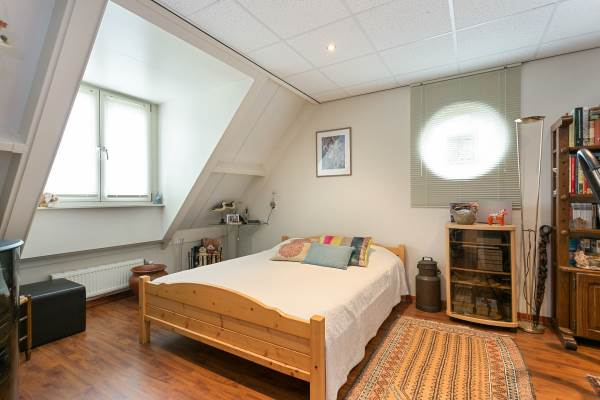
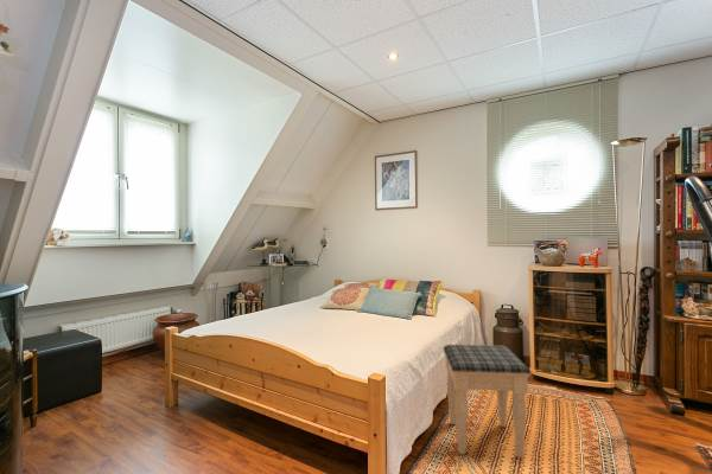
+ footstool (483, 389)
